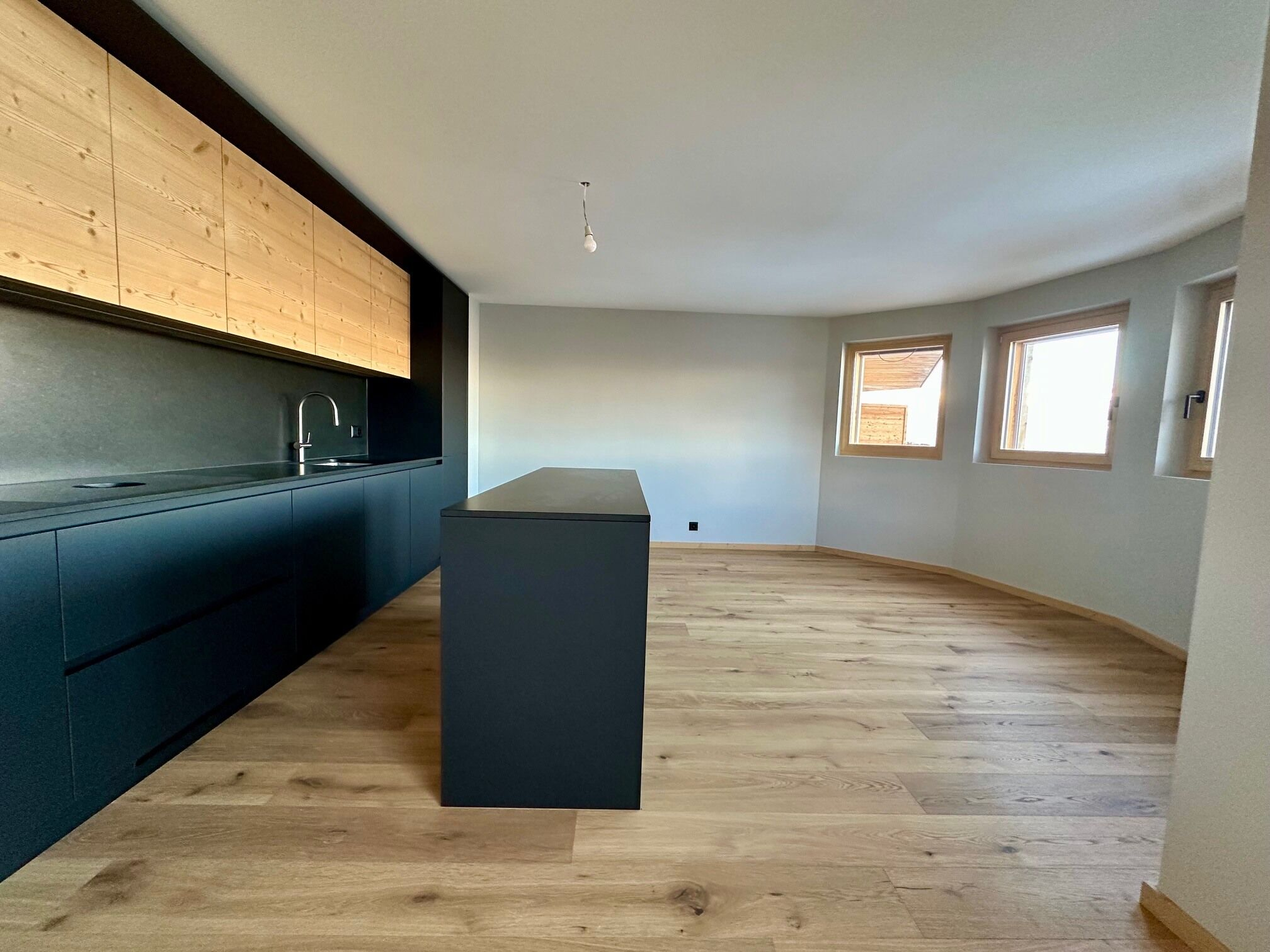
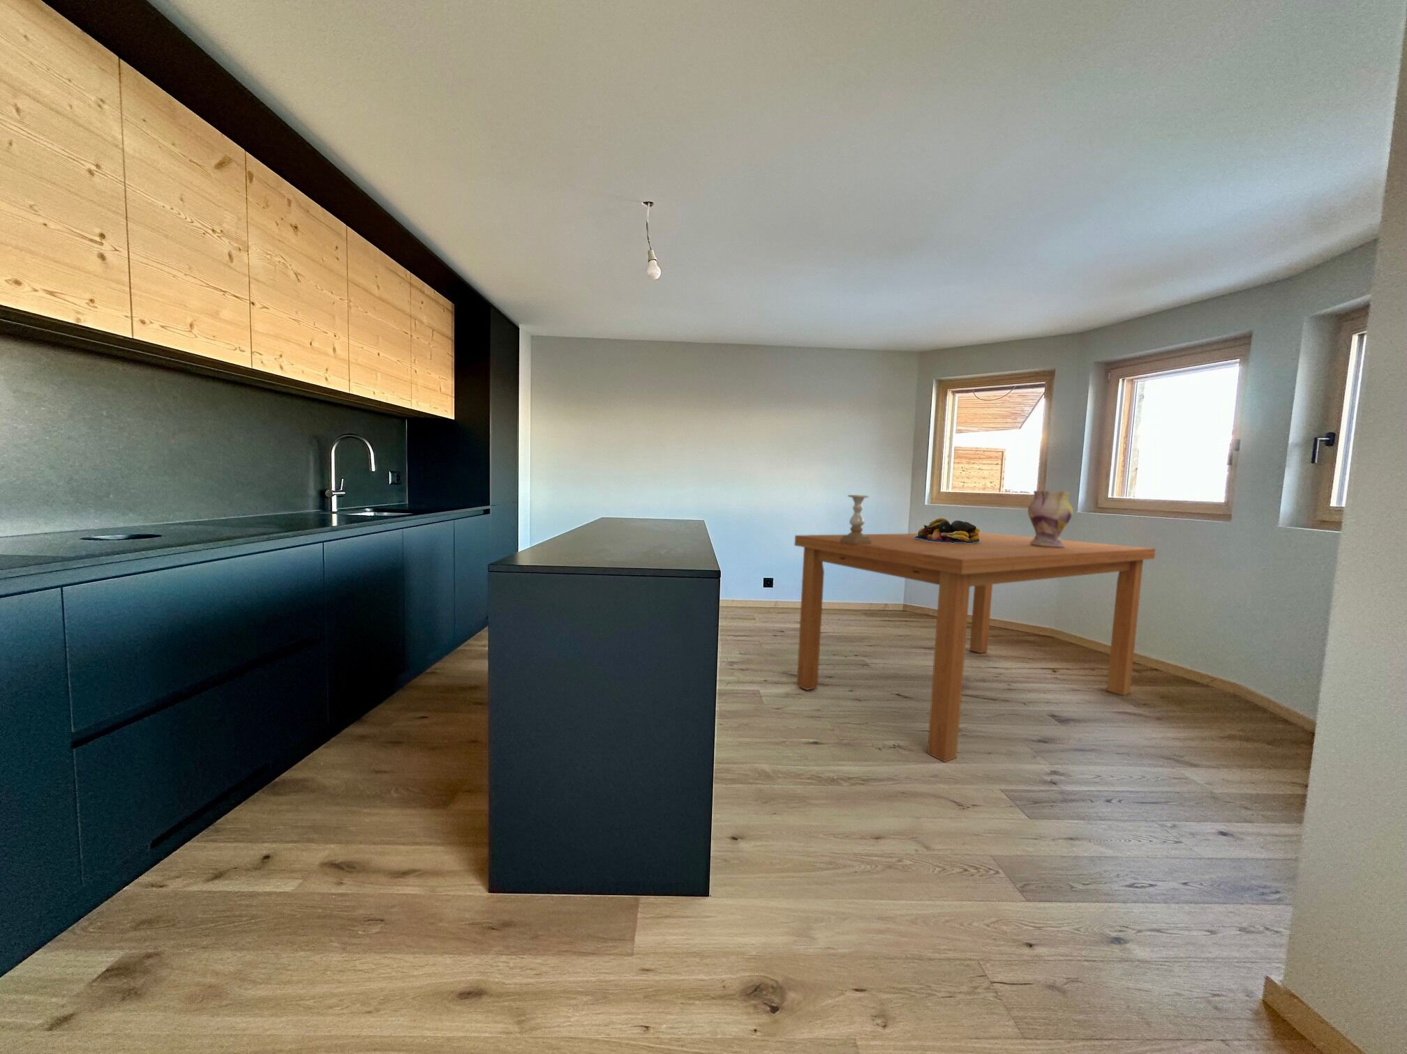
+ dining table (973, 617)
+ candle holder (856, 518)
+ vase (1049, 518)
+ fruit bowl (946, 528)
